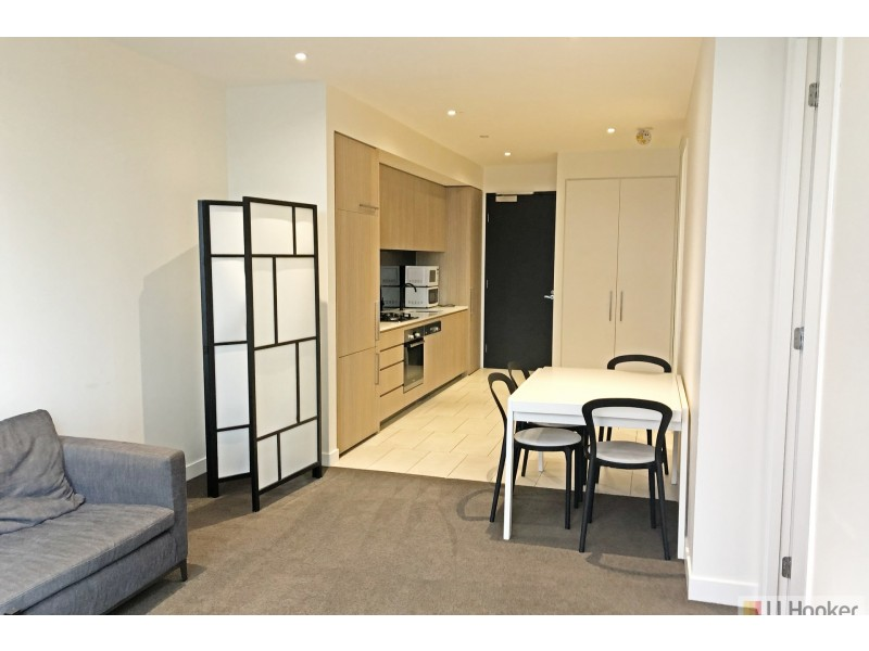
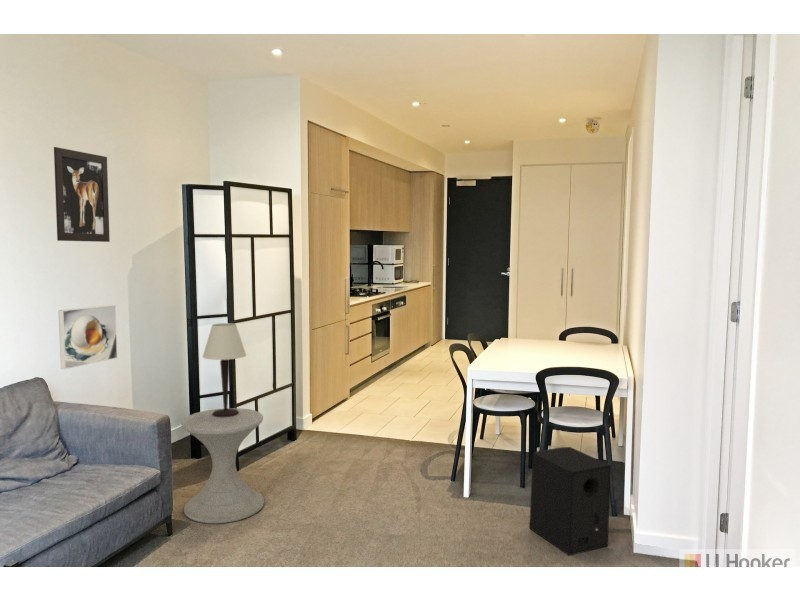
+ table lamp (224, 369)
+ wall art (83, 197)
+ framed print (89, 335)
+ side table (223, 462)
+ speaker (569, 498)
